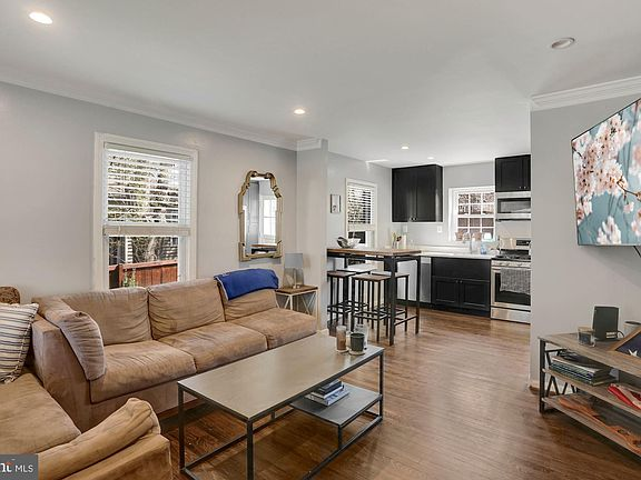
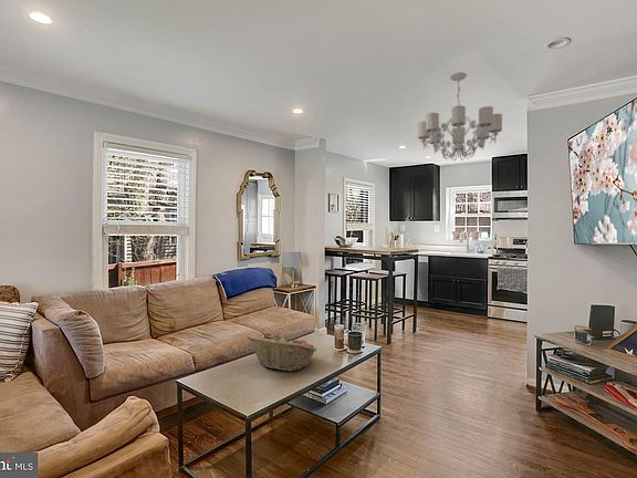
+ chandelier (458, 117)
+ fruit basket (281, 349)
